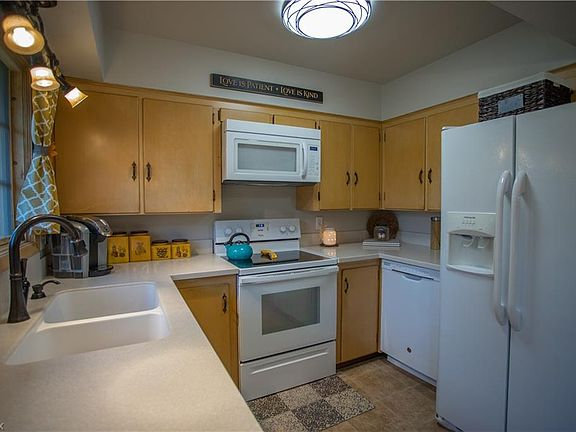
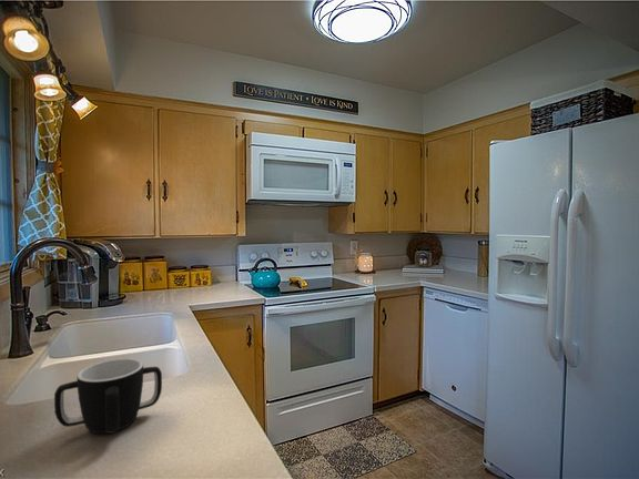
+ mug (111, 396)
